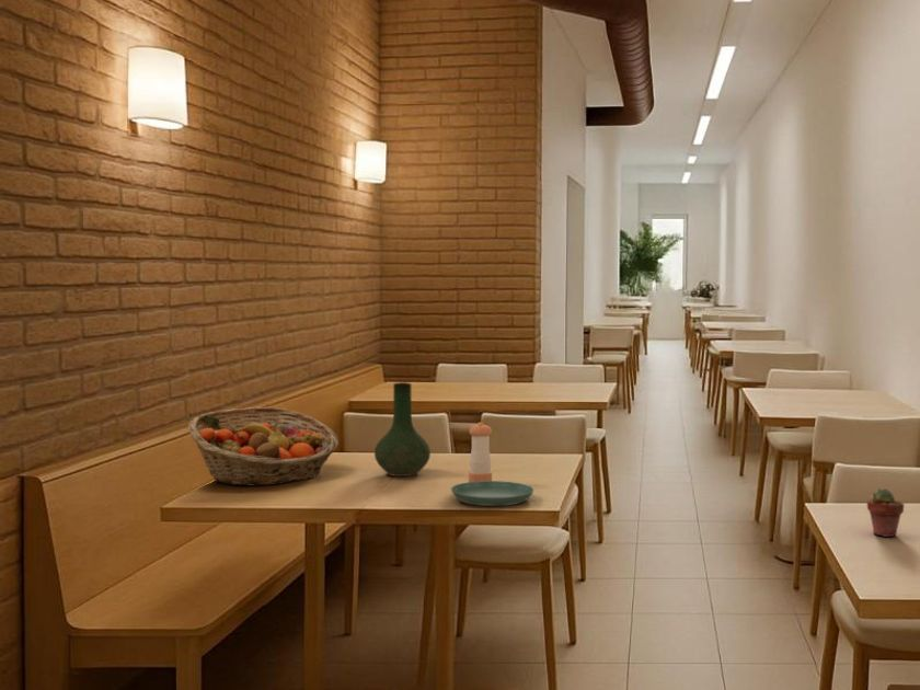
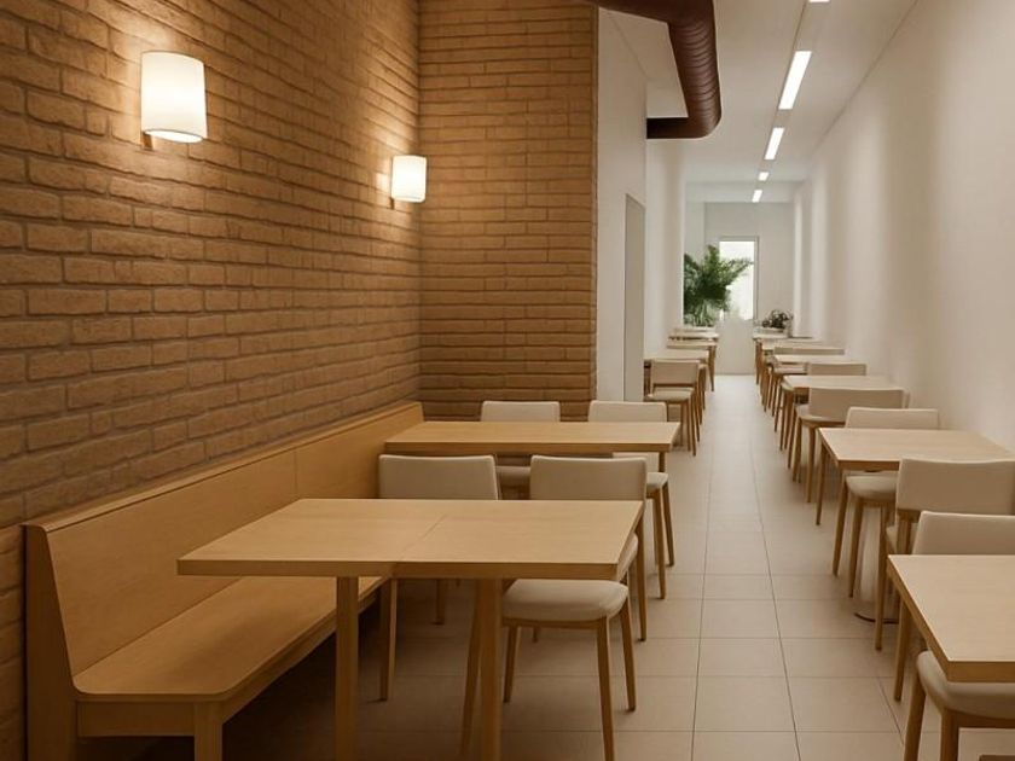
- fruit basket (264, 445)
- pepper shaker (480, 452)
- vase (402, 428)
- saucer (492, 494)
- potted succulent (885, 510)
